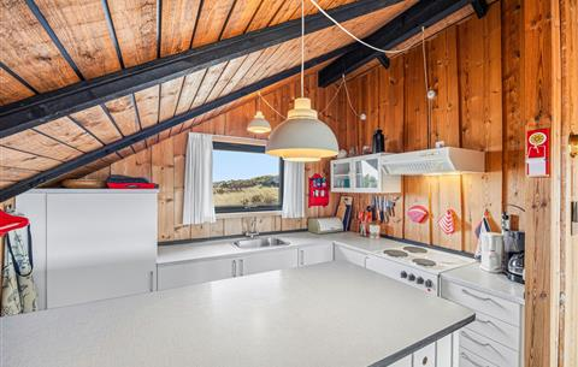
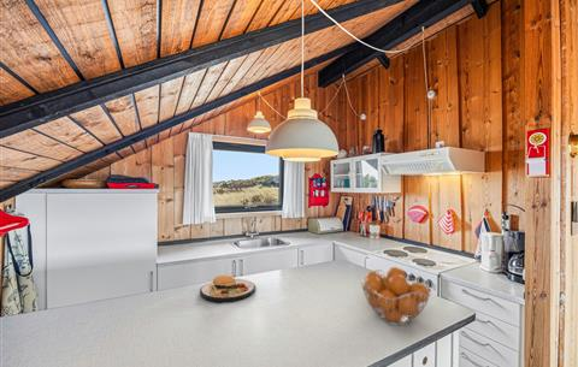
+ plate (228, 277)
+ fruit basket (394, 294)
